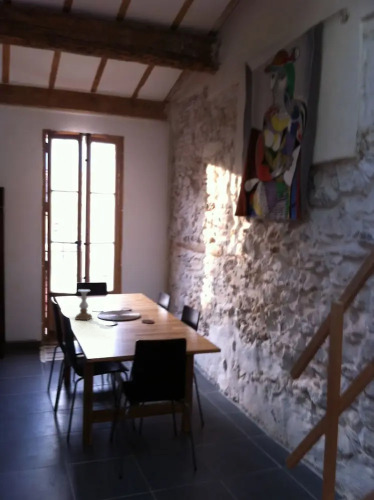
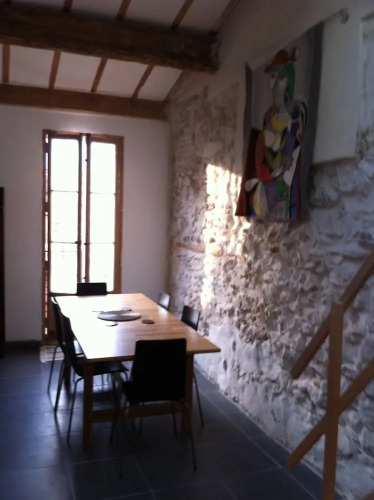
- candle holder (83, 304)
